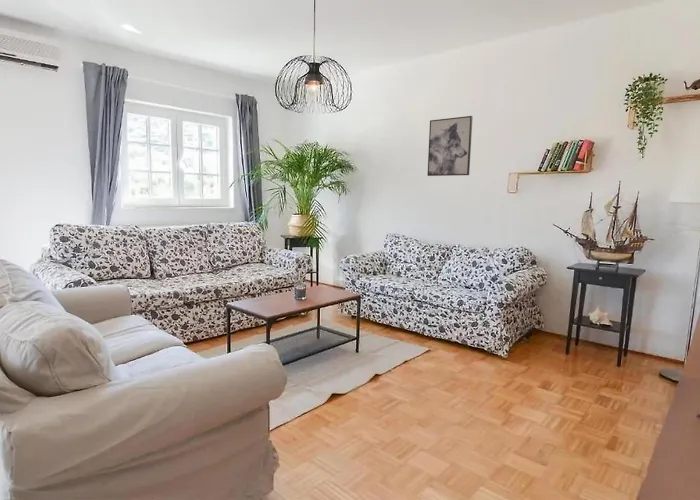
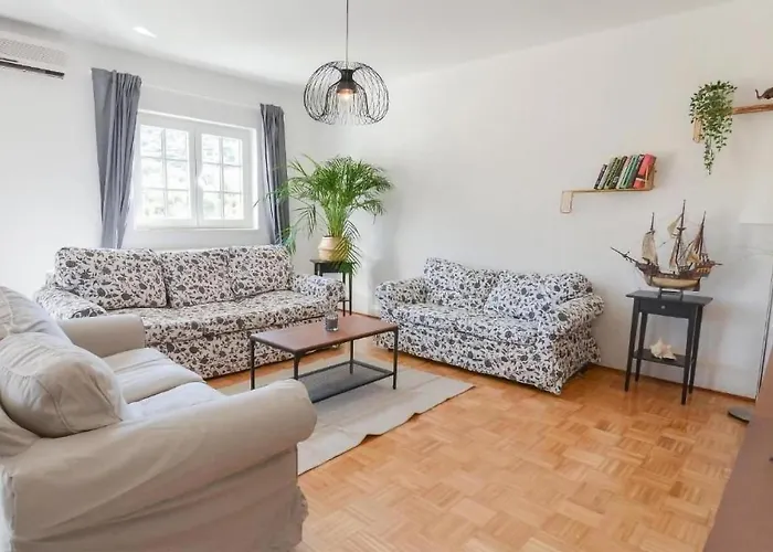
- wall art (449, 147)
